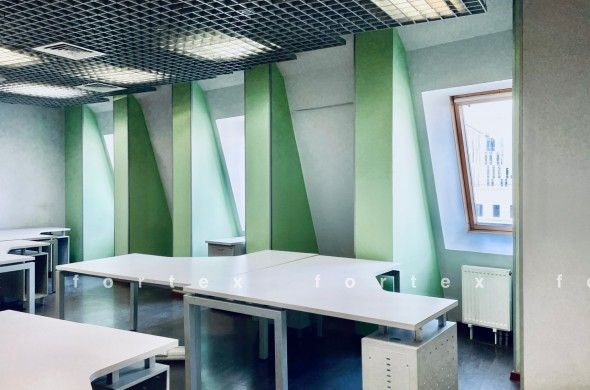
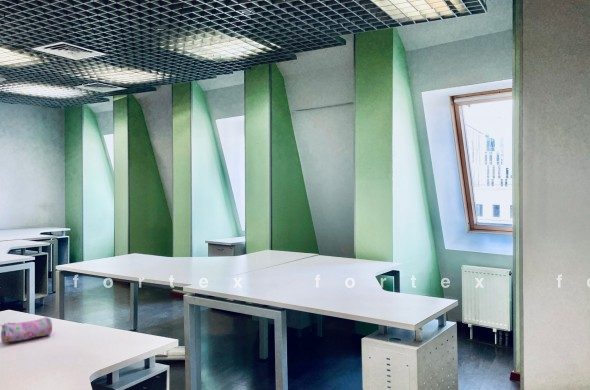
+ pencil case (26, 329)
